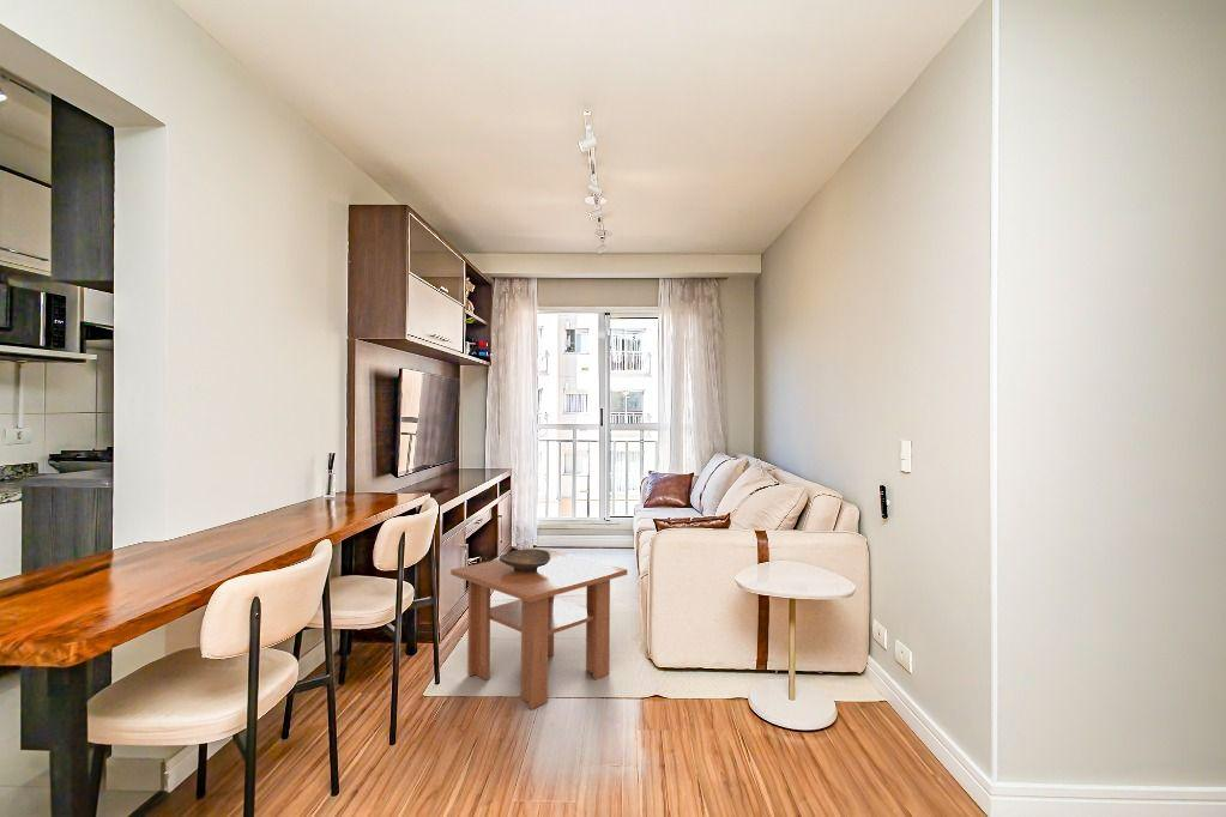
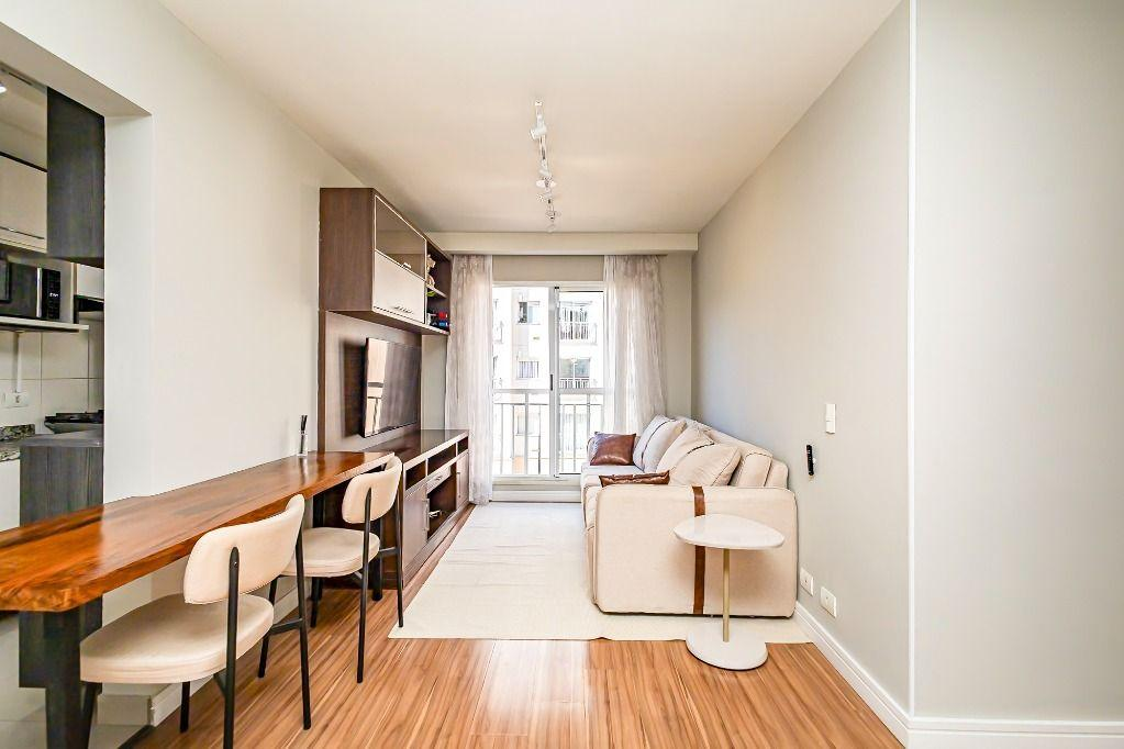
- coffee table (538, 622)
- decorative bowl (524, 561)
